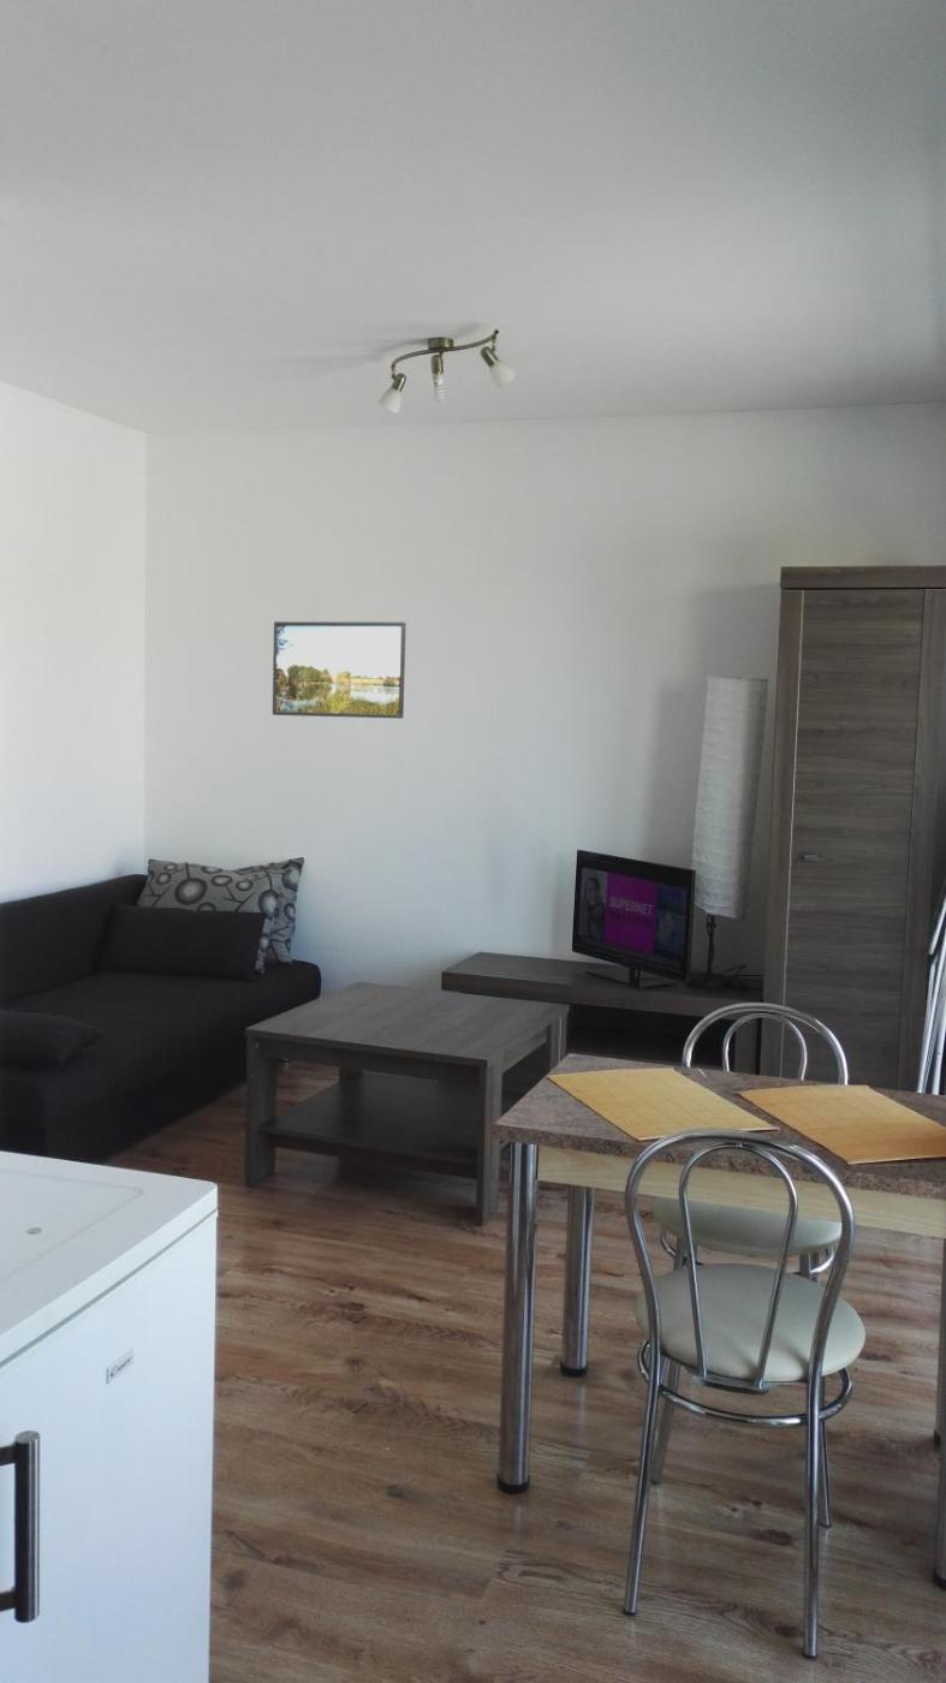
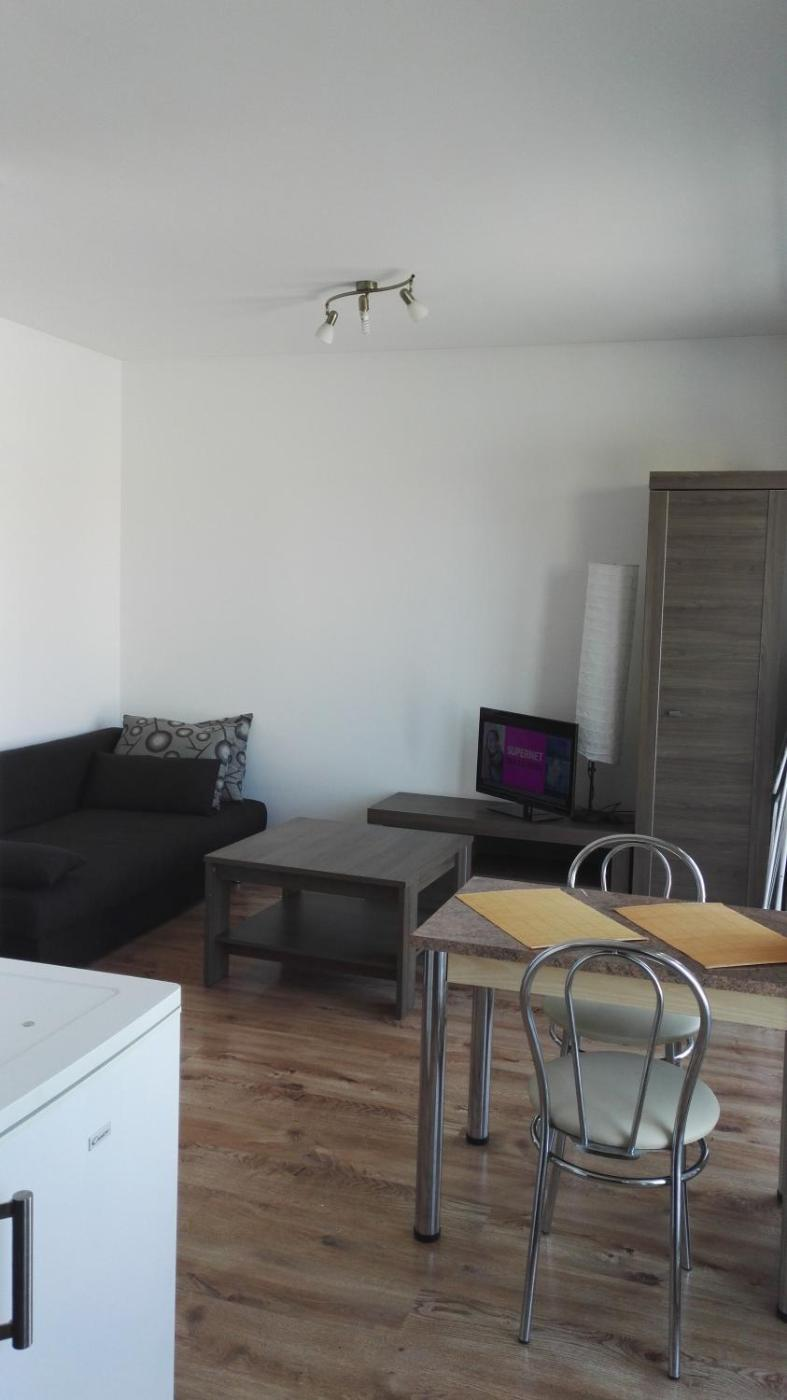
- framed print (338, 668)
